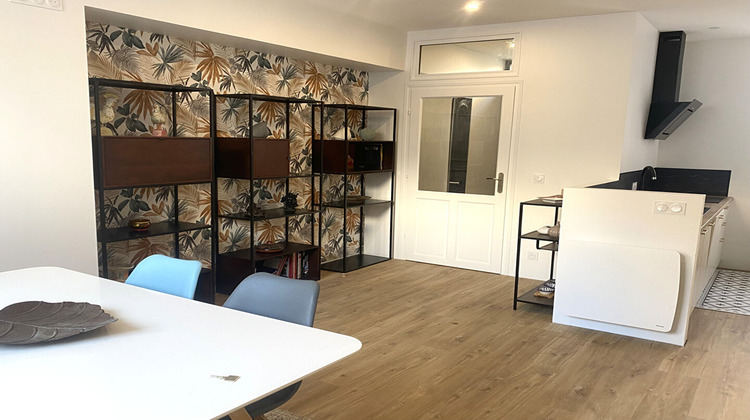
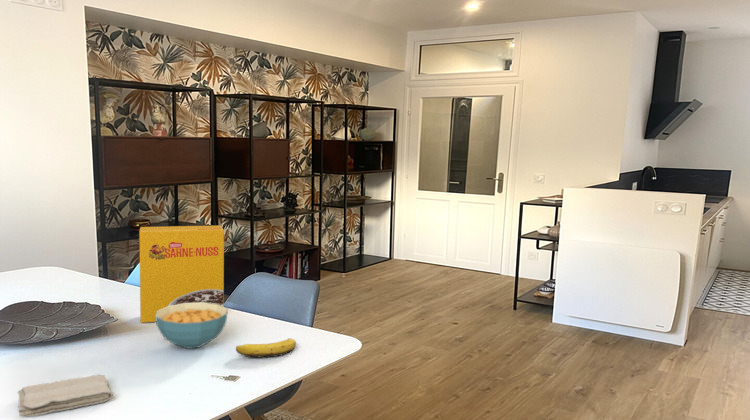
+ washcloth (65, 393)
+ cereal box (182, 272)
+ banana (272, 344)
+ cereal bowl (192, 328)
